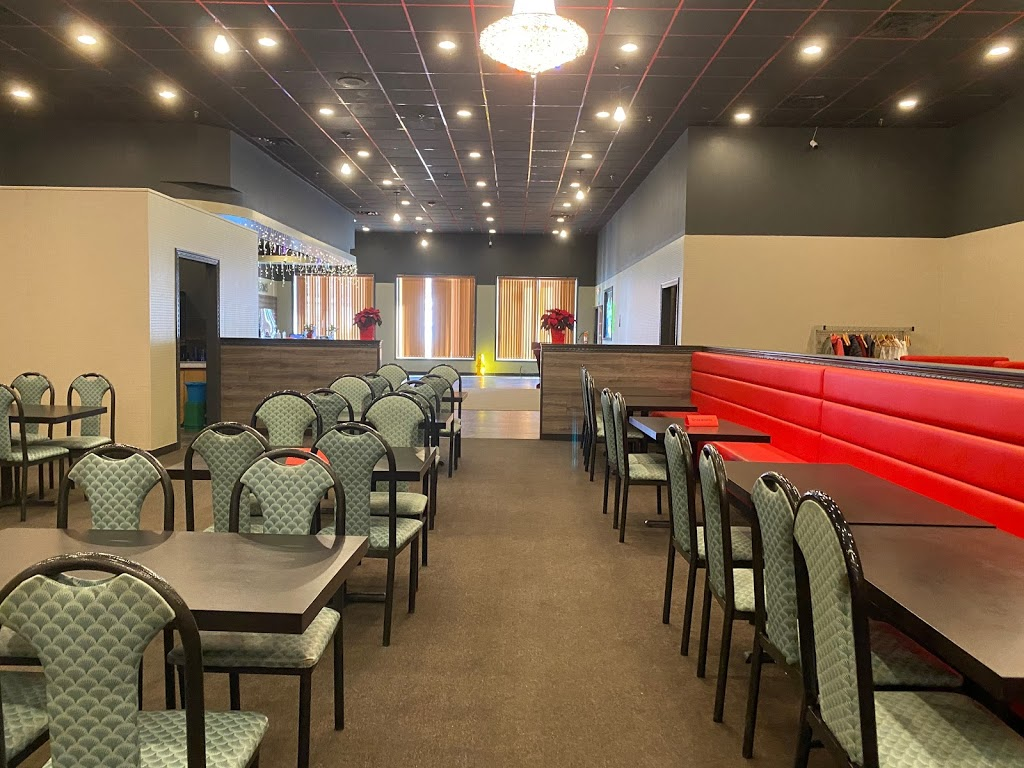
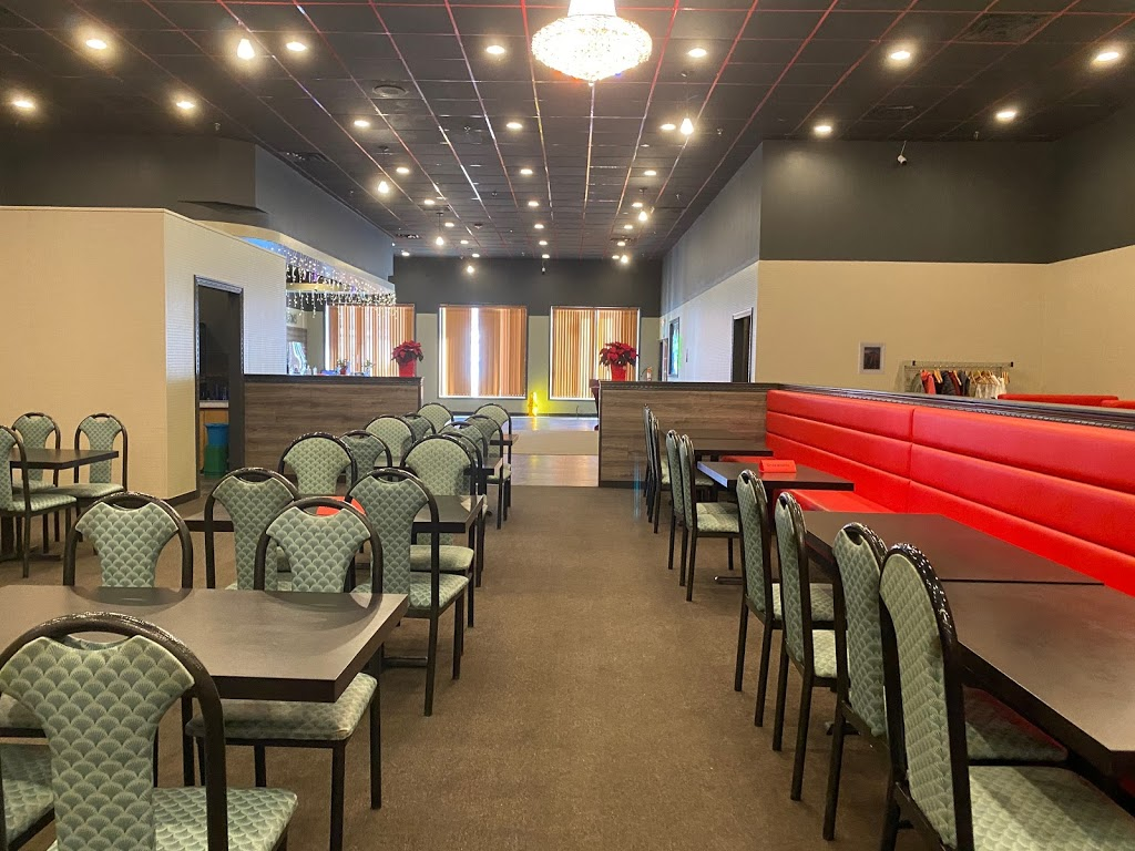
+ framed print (871, 358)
